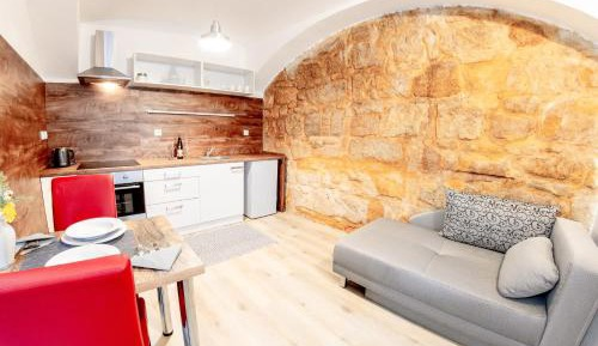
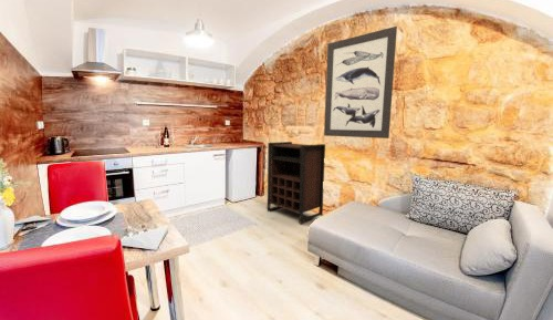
+ wall art (356, 87)
+ shelving unit (294, 178)
